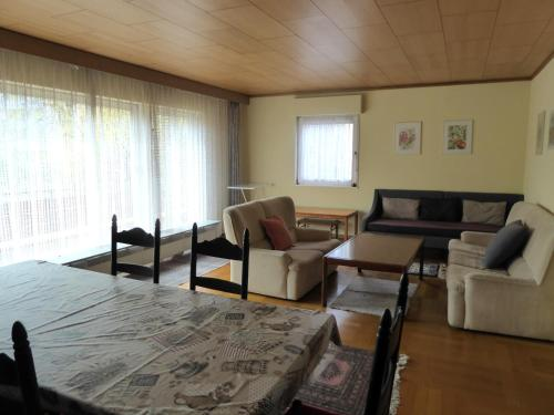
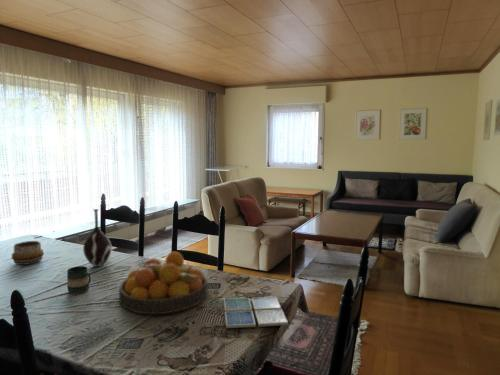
+ drink coaster (254, 310)
+ decorative bowl (27, 252)
+ vase (97, 237)
+ fruit bowl (163, 277)
+ mug (80, 280)
